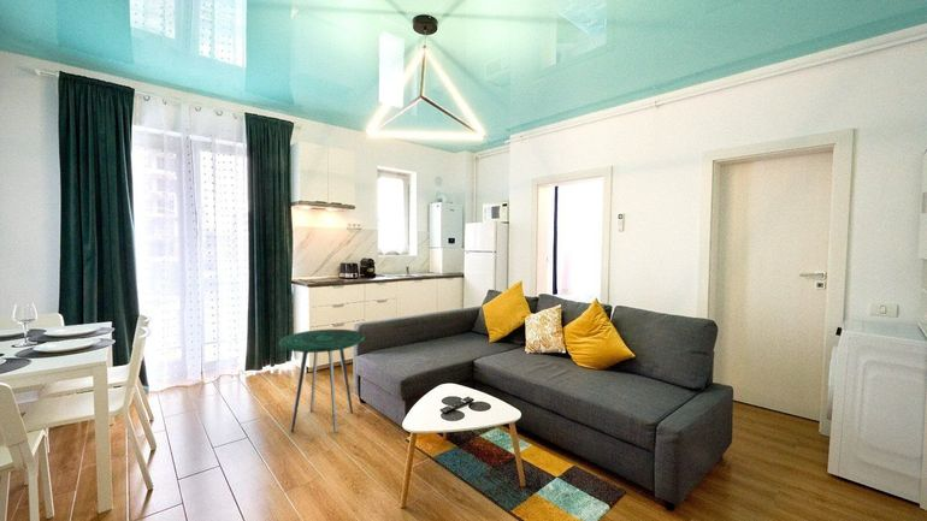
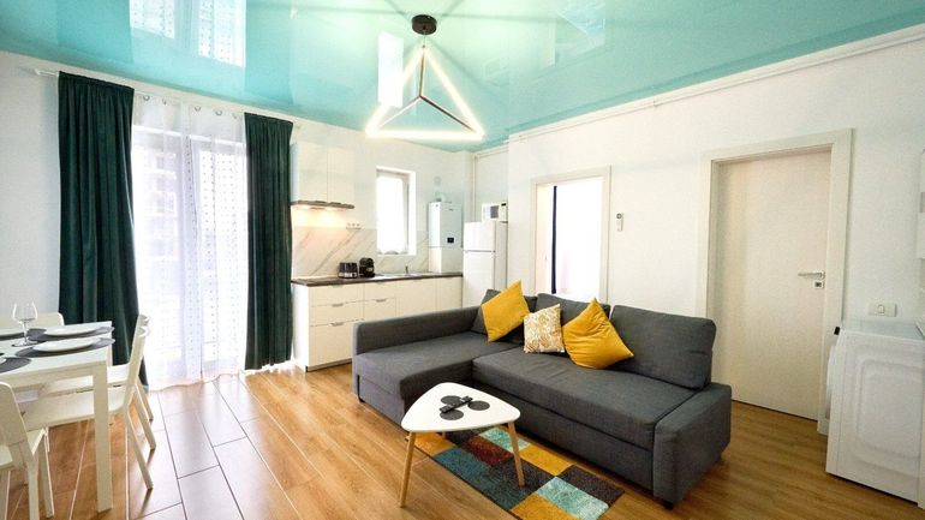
- side table (330, 379)
